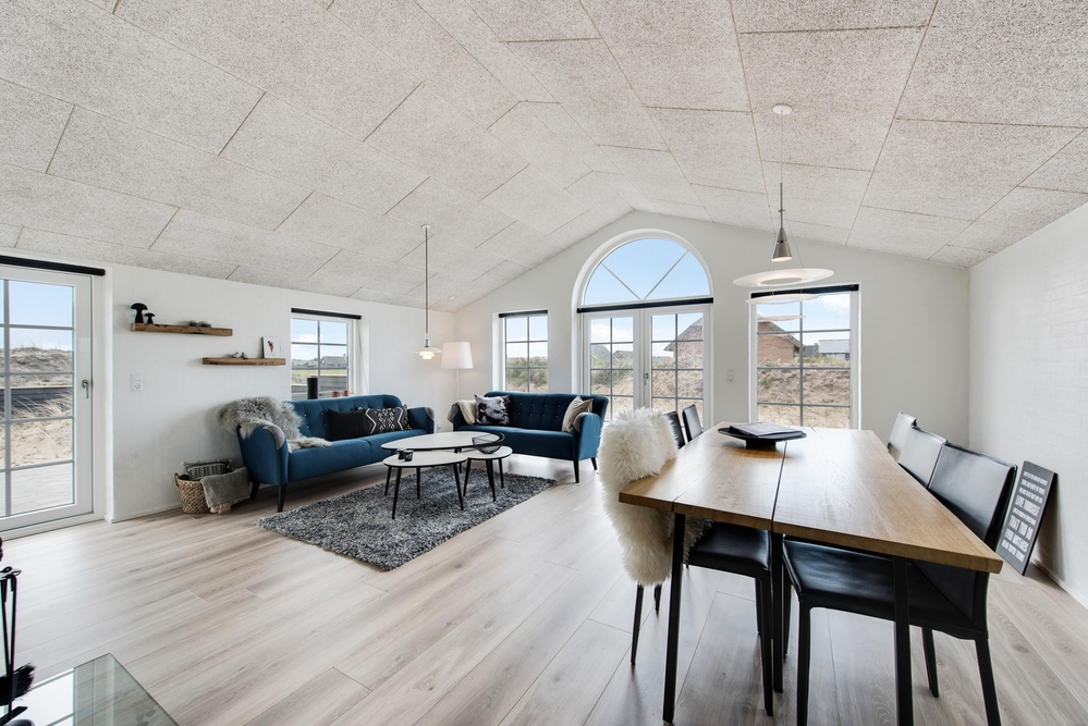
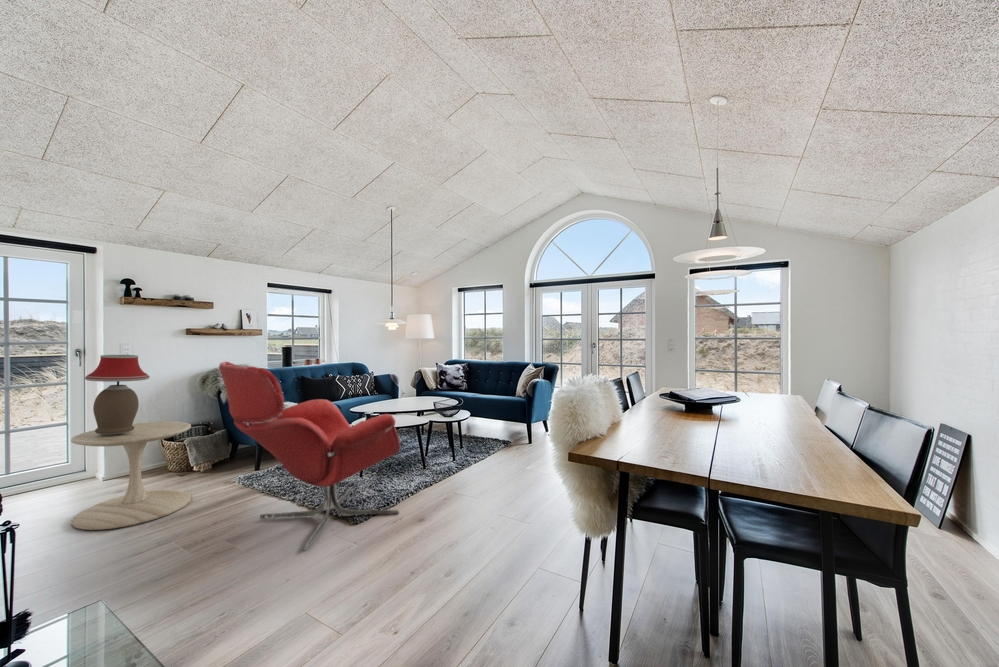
+ side table (135, 470)
+ table lamp (114, 393)
+ lounge chair (312, 441)
